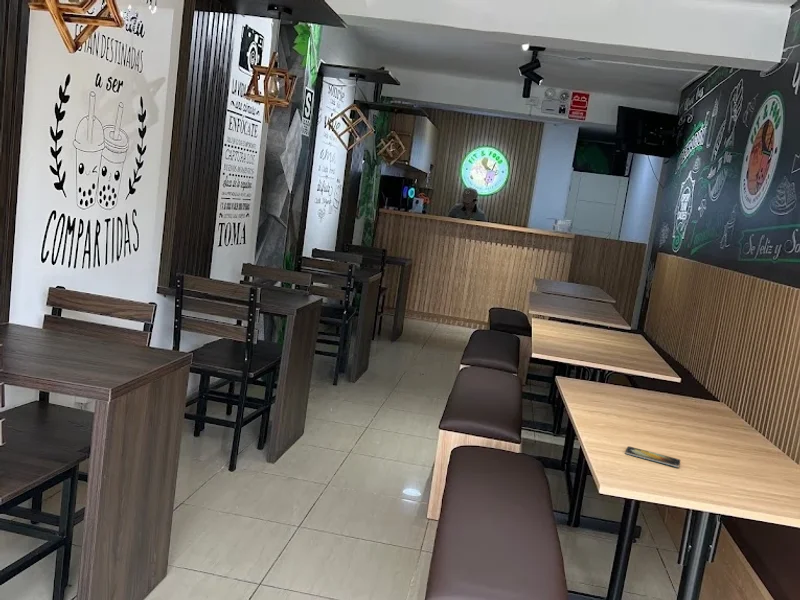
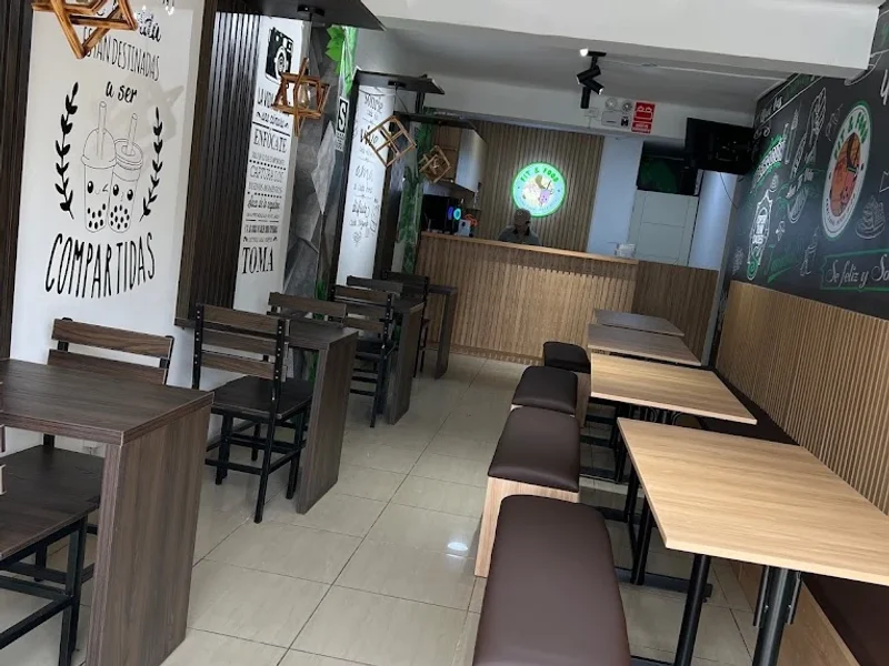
- smartphone (652, 456)
